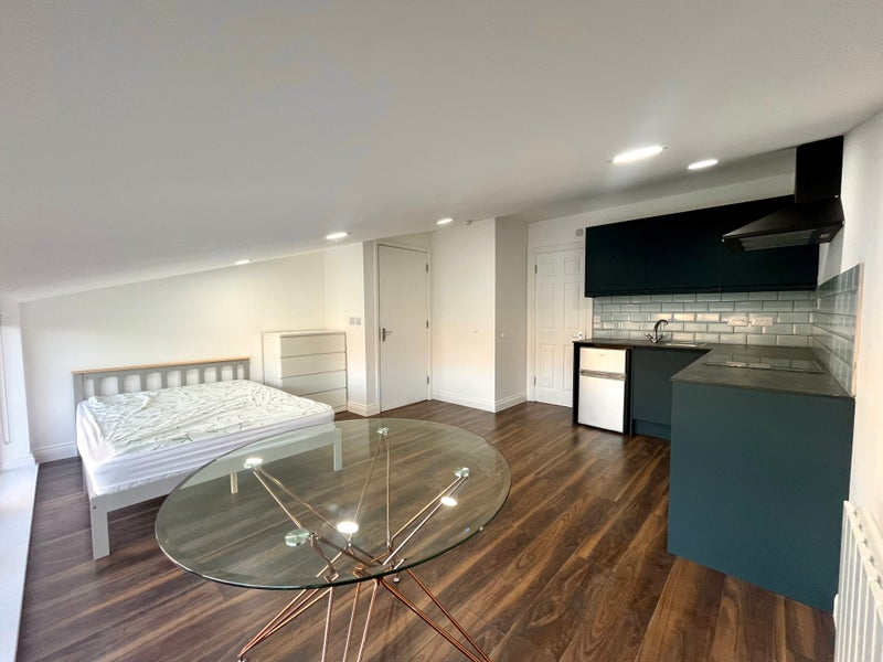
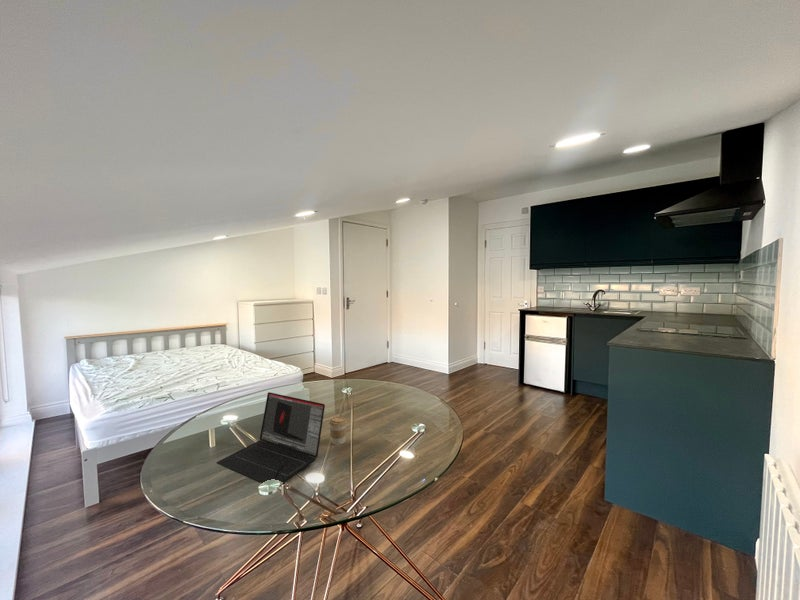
+ laptop (271, 434)
+ coffee cup (338, 430)
